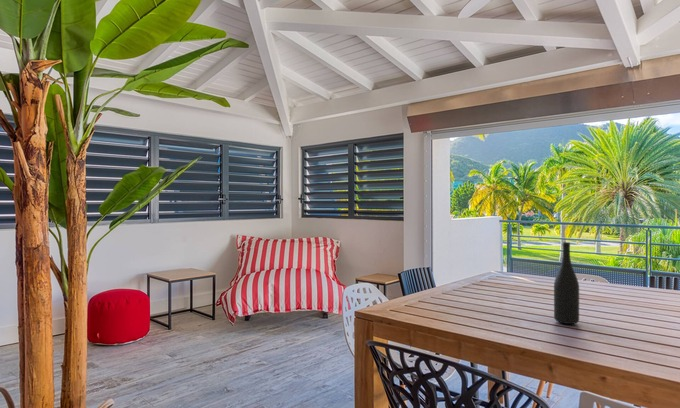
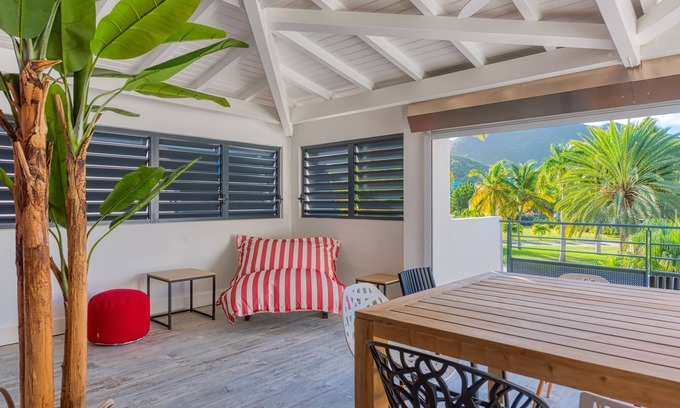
- wine bottle (566, 282)
